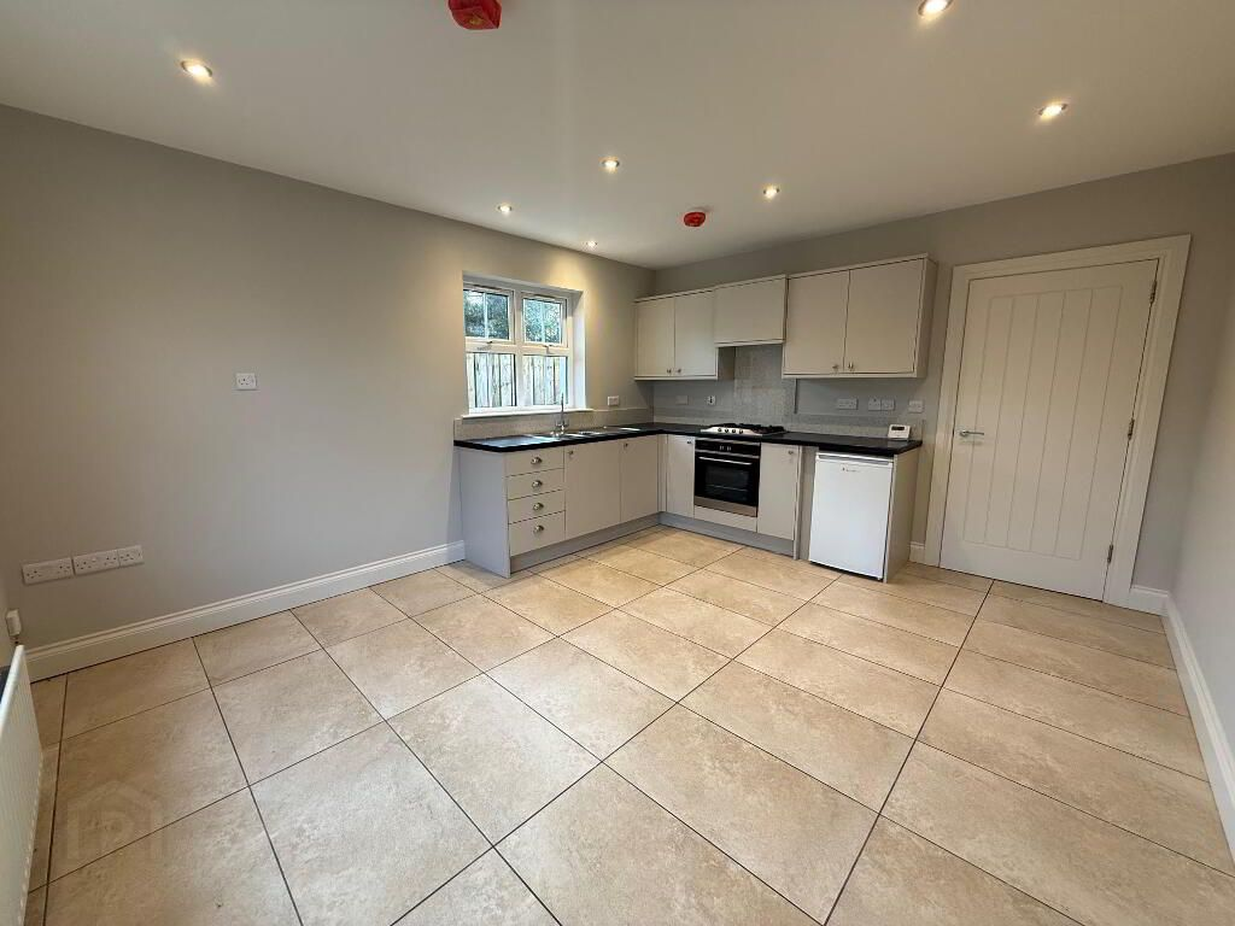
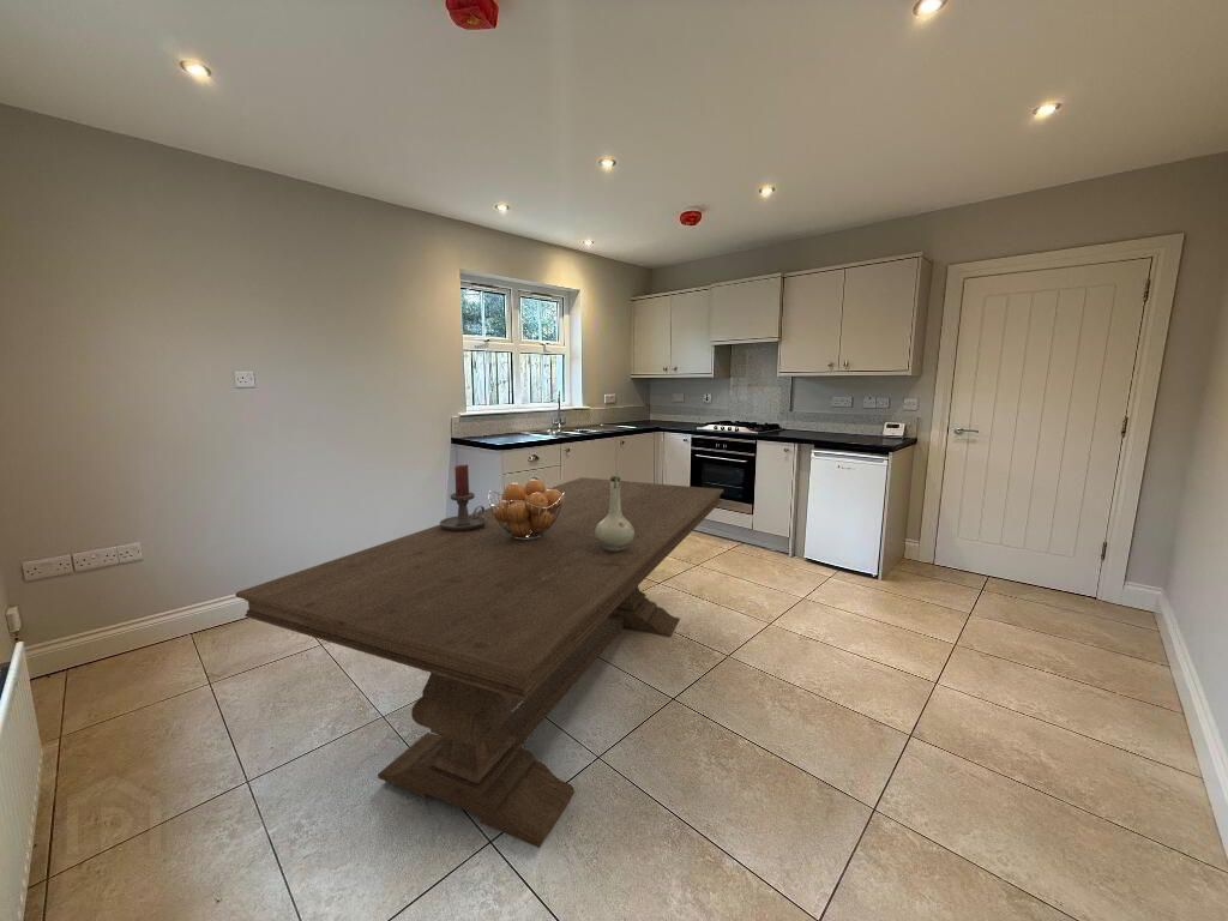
+ vase (614, 512)
+ fruit basket (526, 507)
+ candle holder (466, 493)
+ dining table (568, 602)
